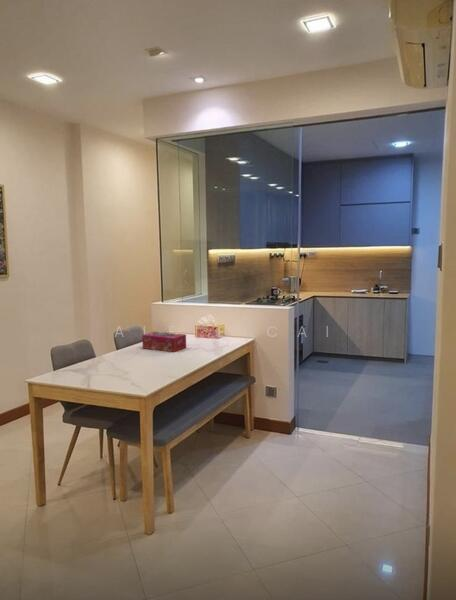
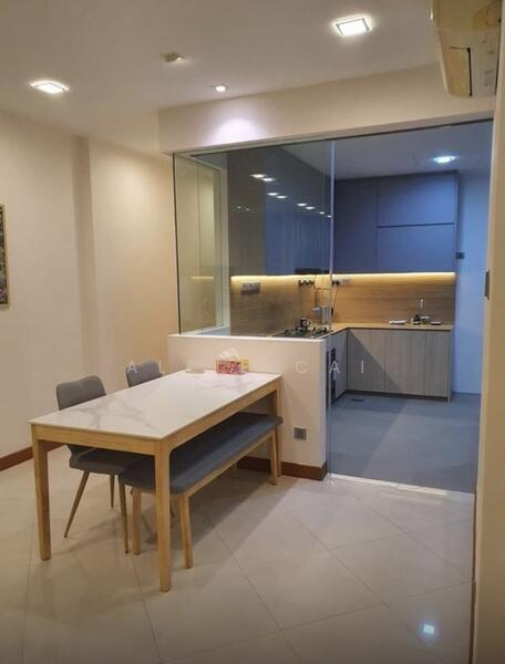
- tissue box (164, 341)
